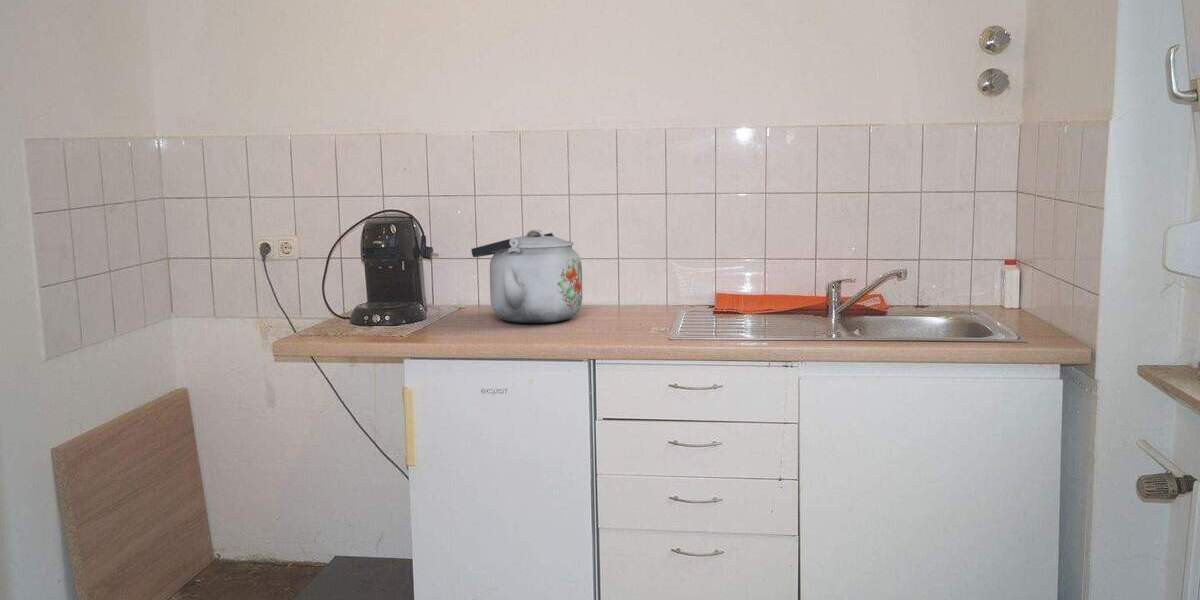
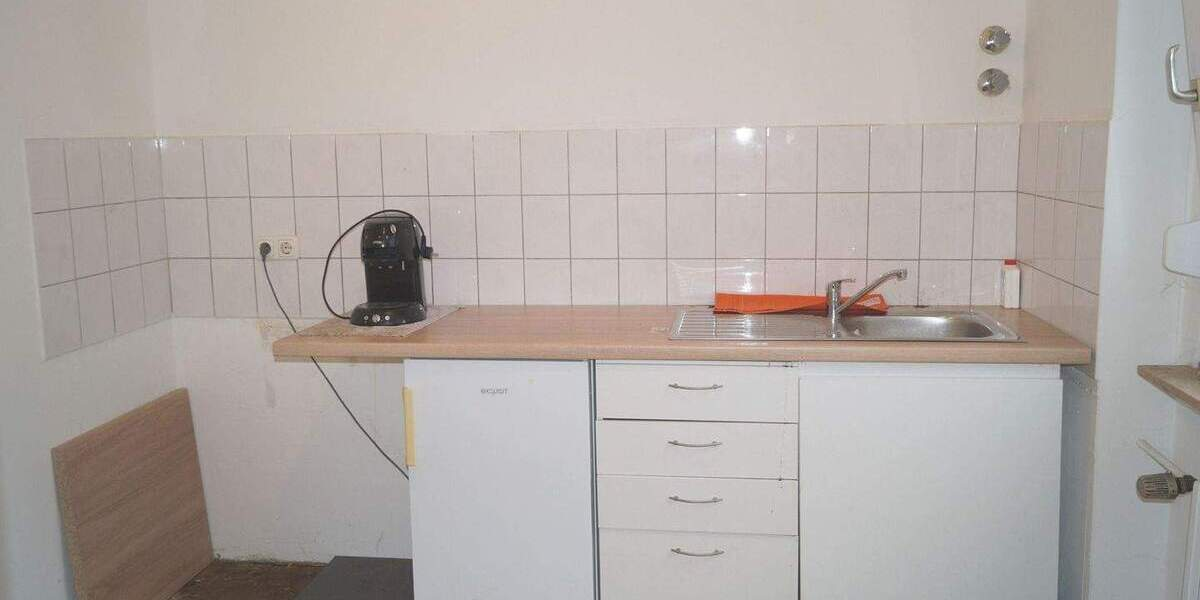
- kettle (528, 275)
